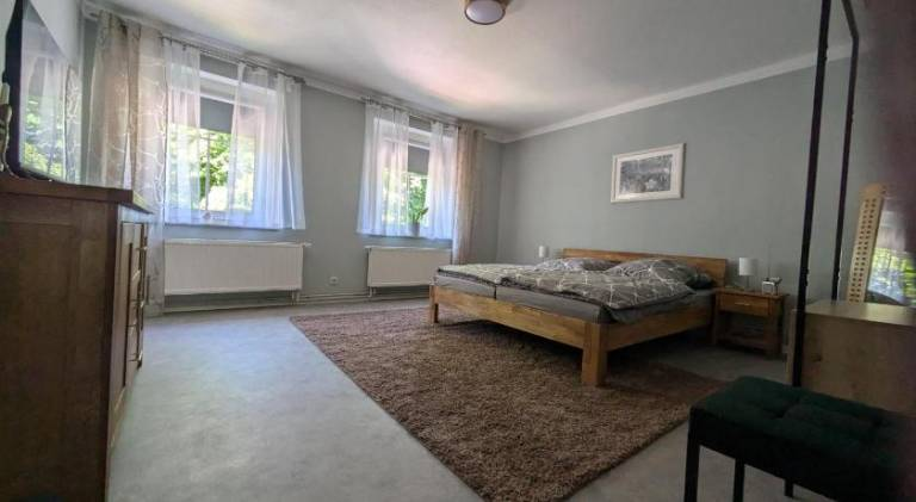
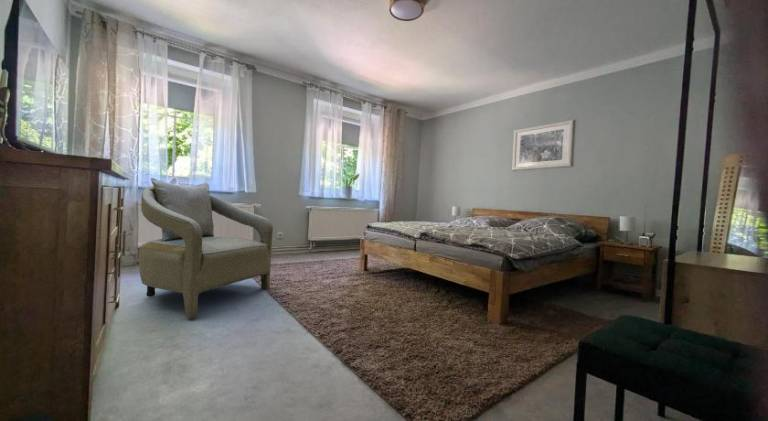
+ armchair (203, 238)
